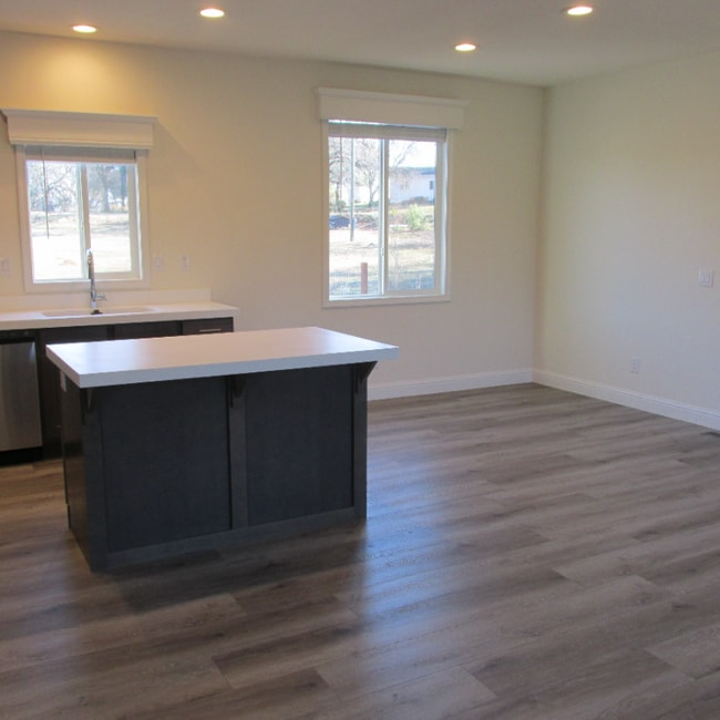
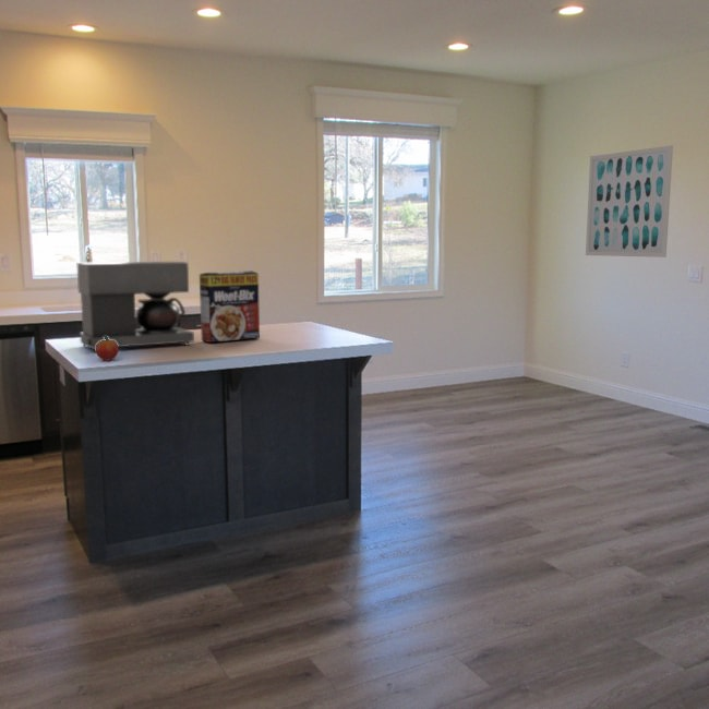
+ cereal box (229, 305)
+ wall art (626, 204)
+ coffee maker (134, 303)
+ fruit (106, 347)
